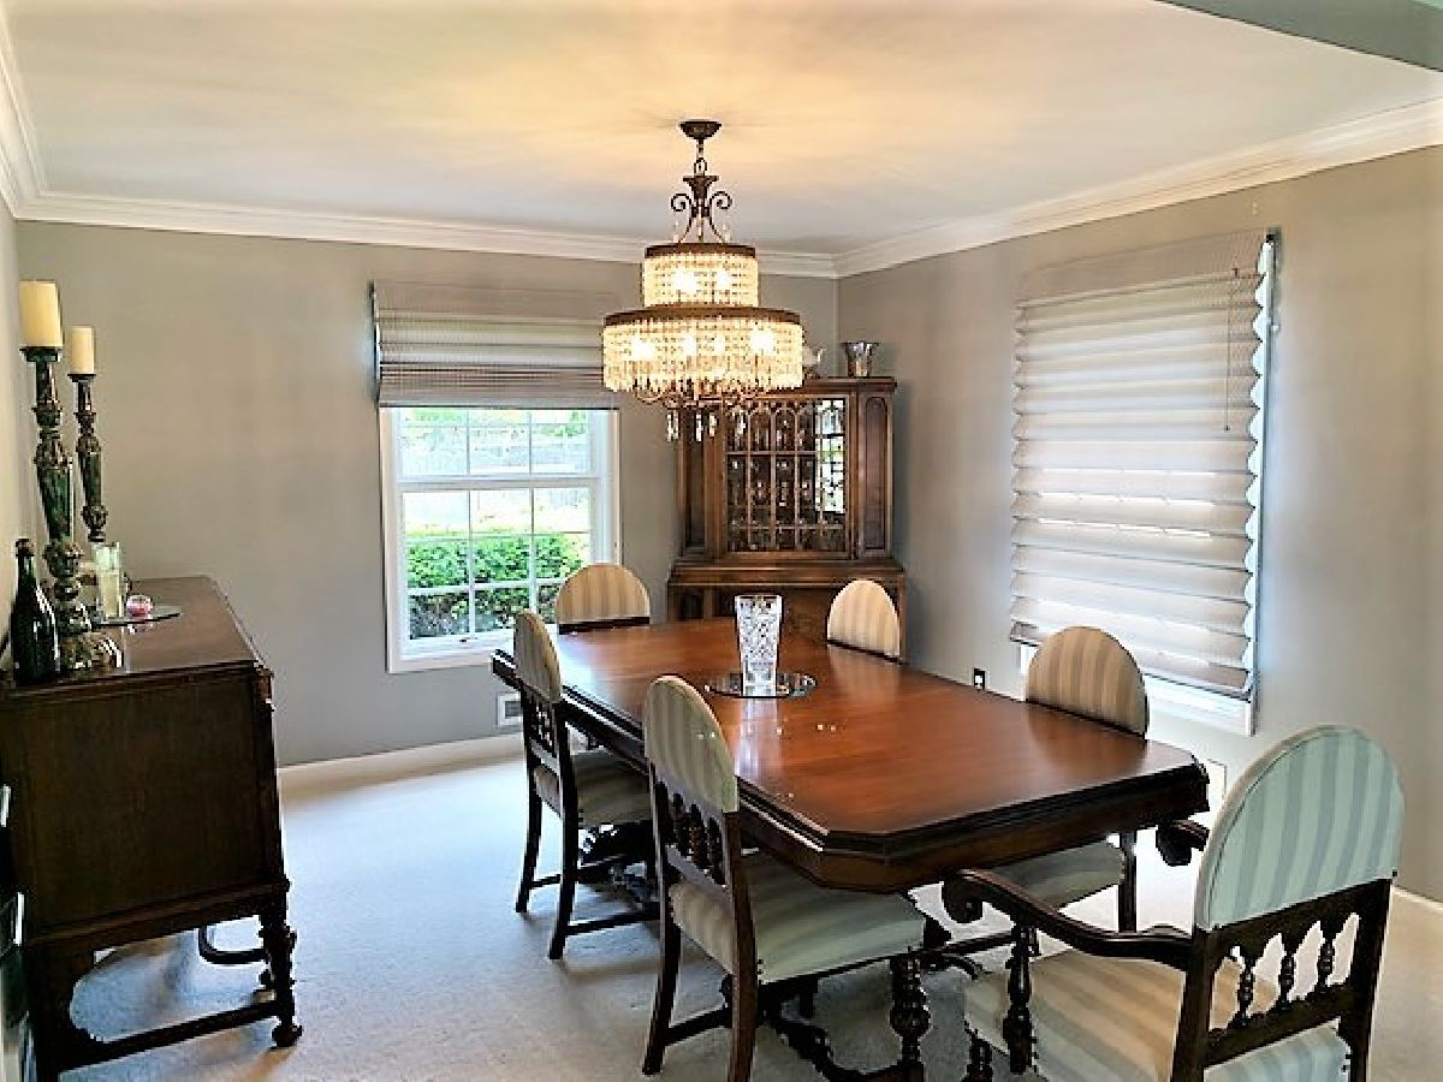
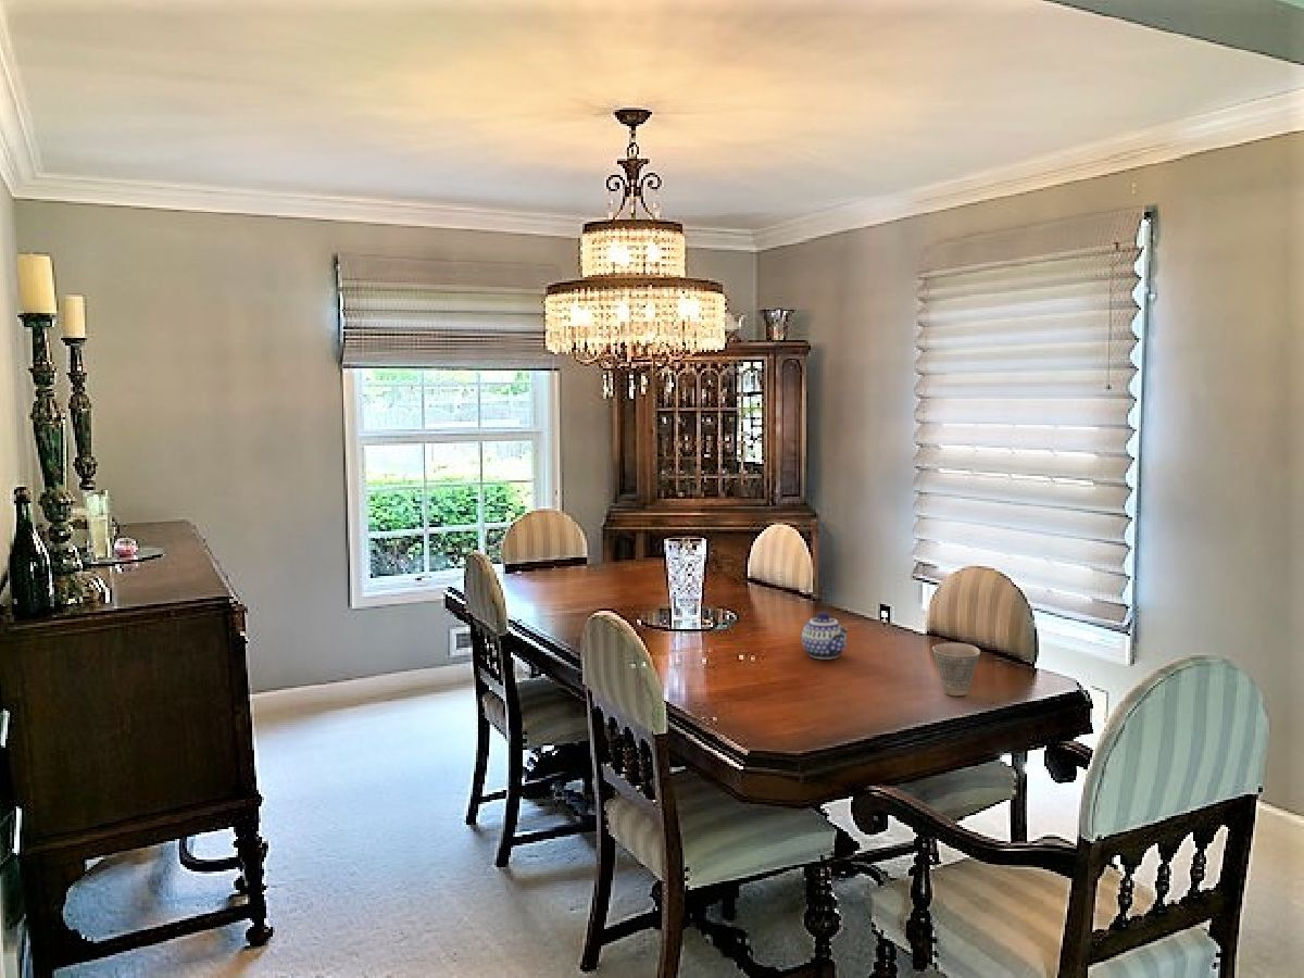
+ cup (955, 670)
+ teapot (824, 634)
